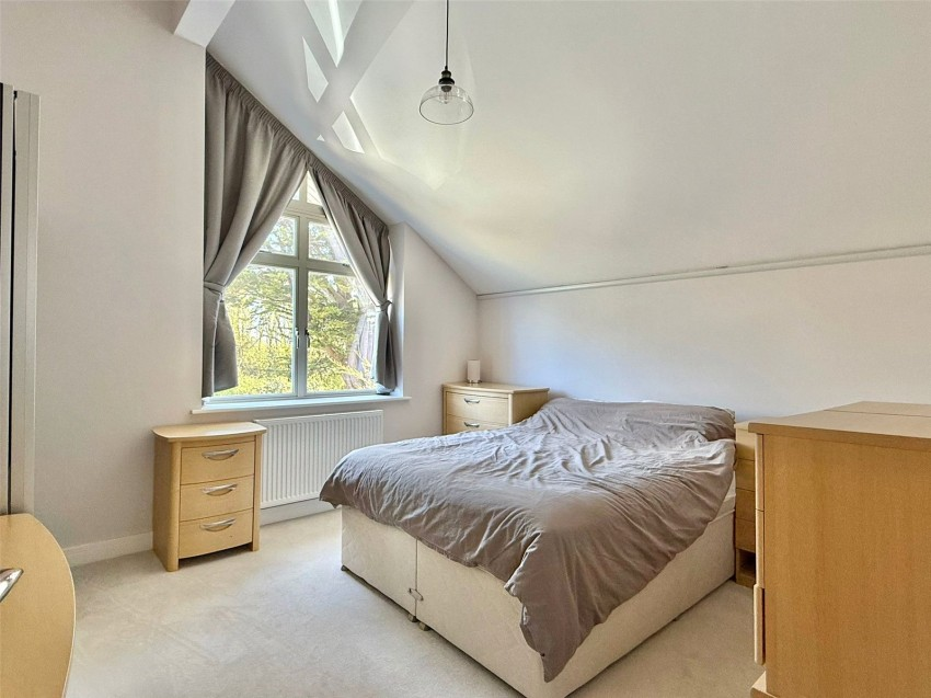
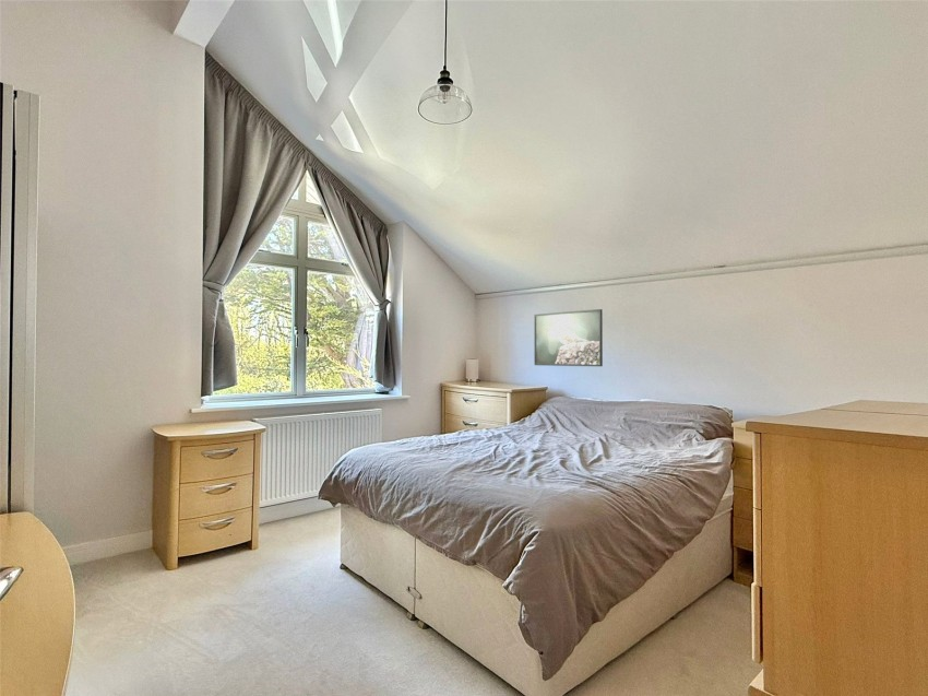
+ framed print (566, 339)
